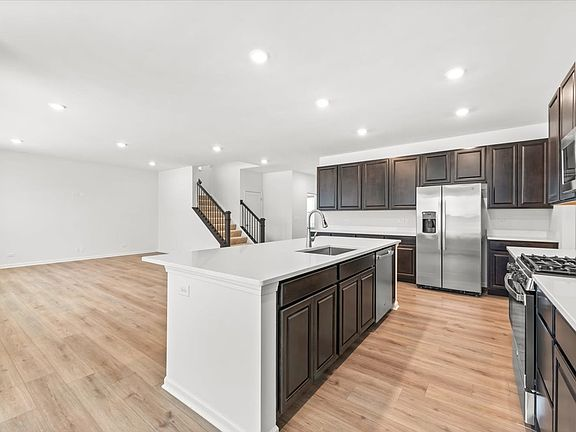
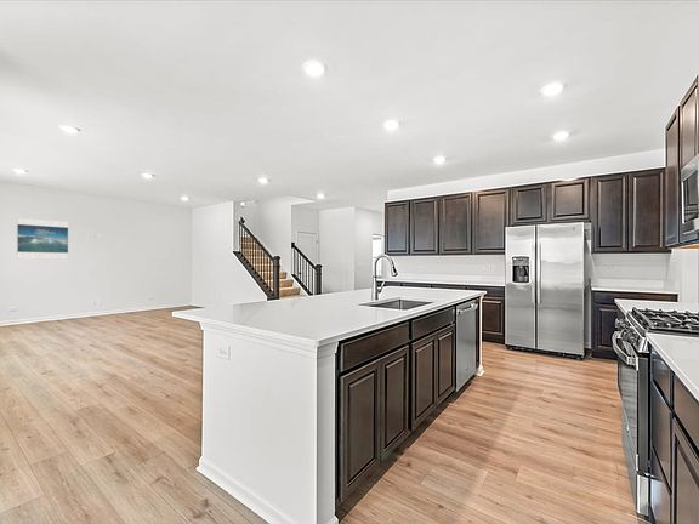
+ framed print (44, 239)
